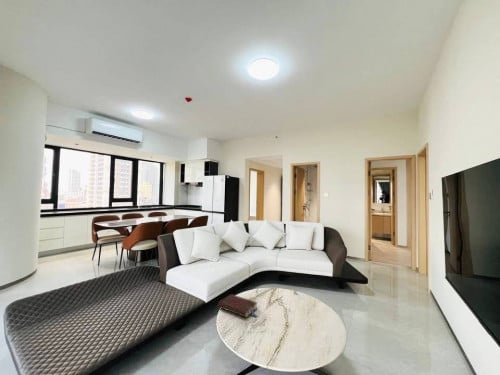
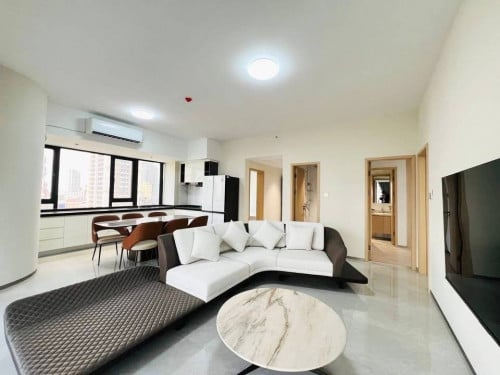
- book (240, 306)
